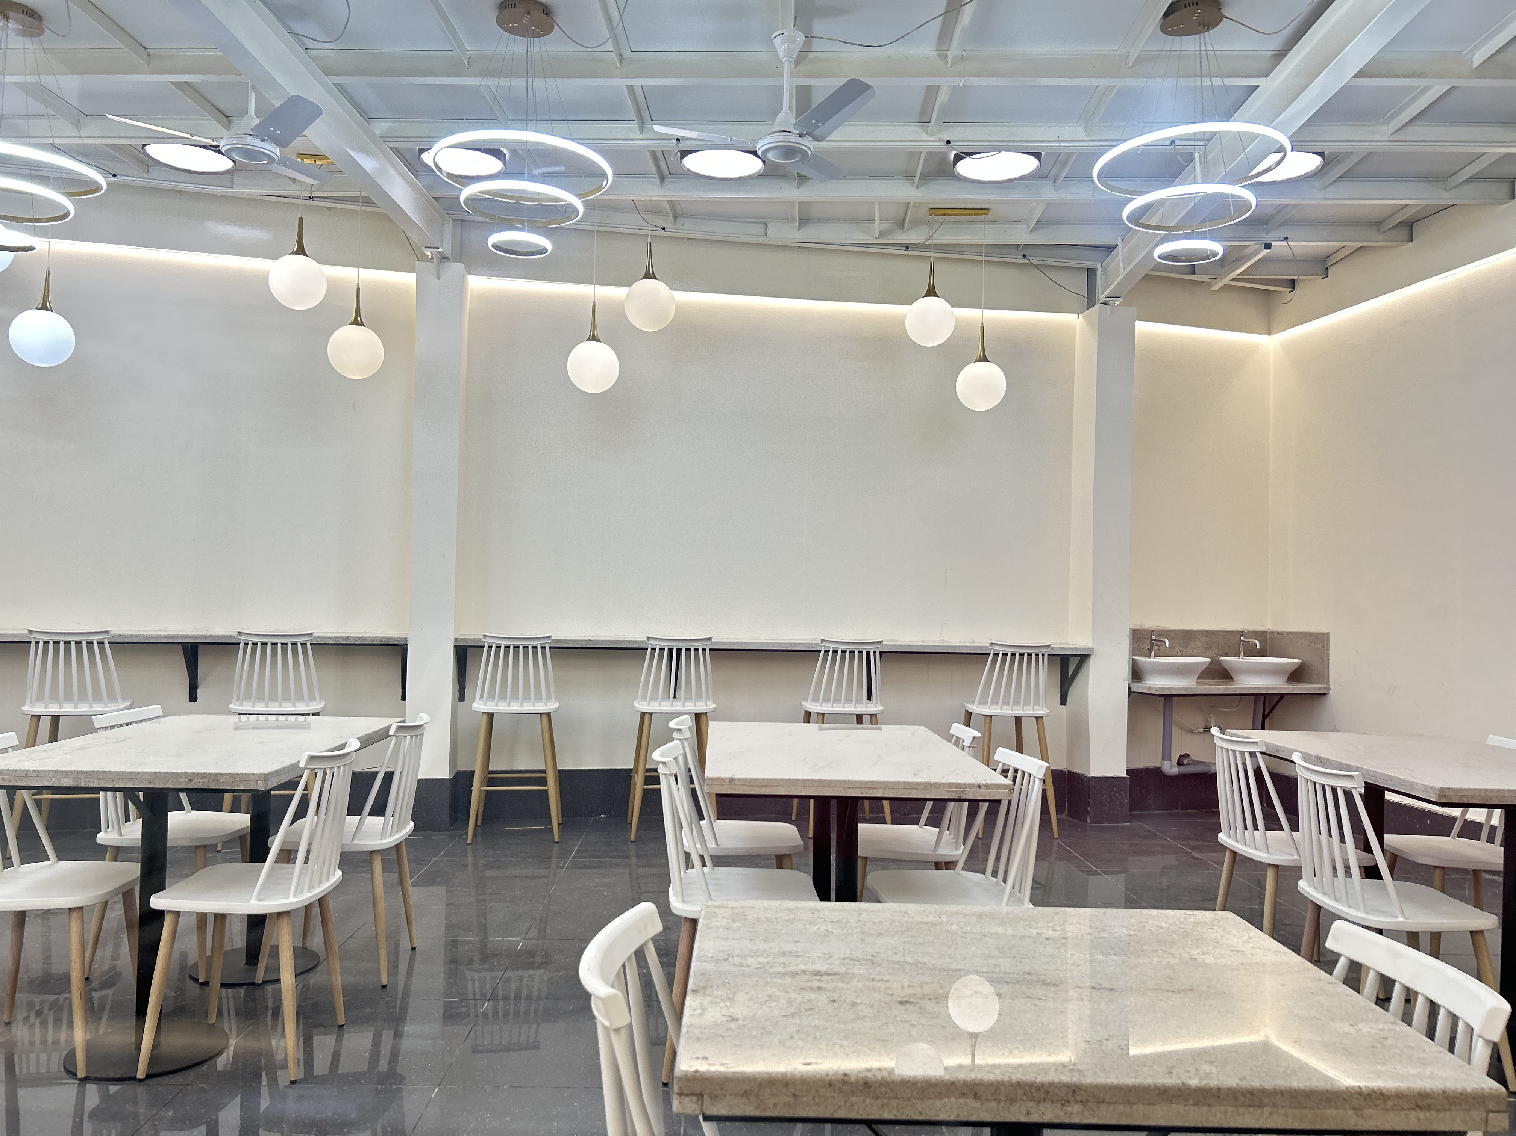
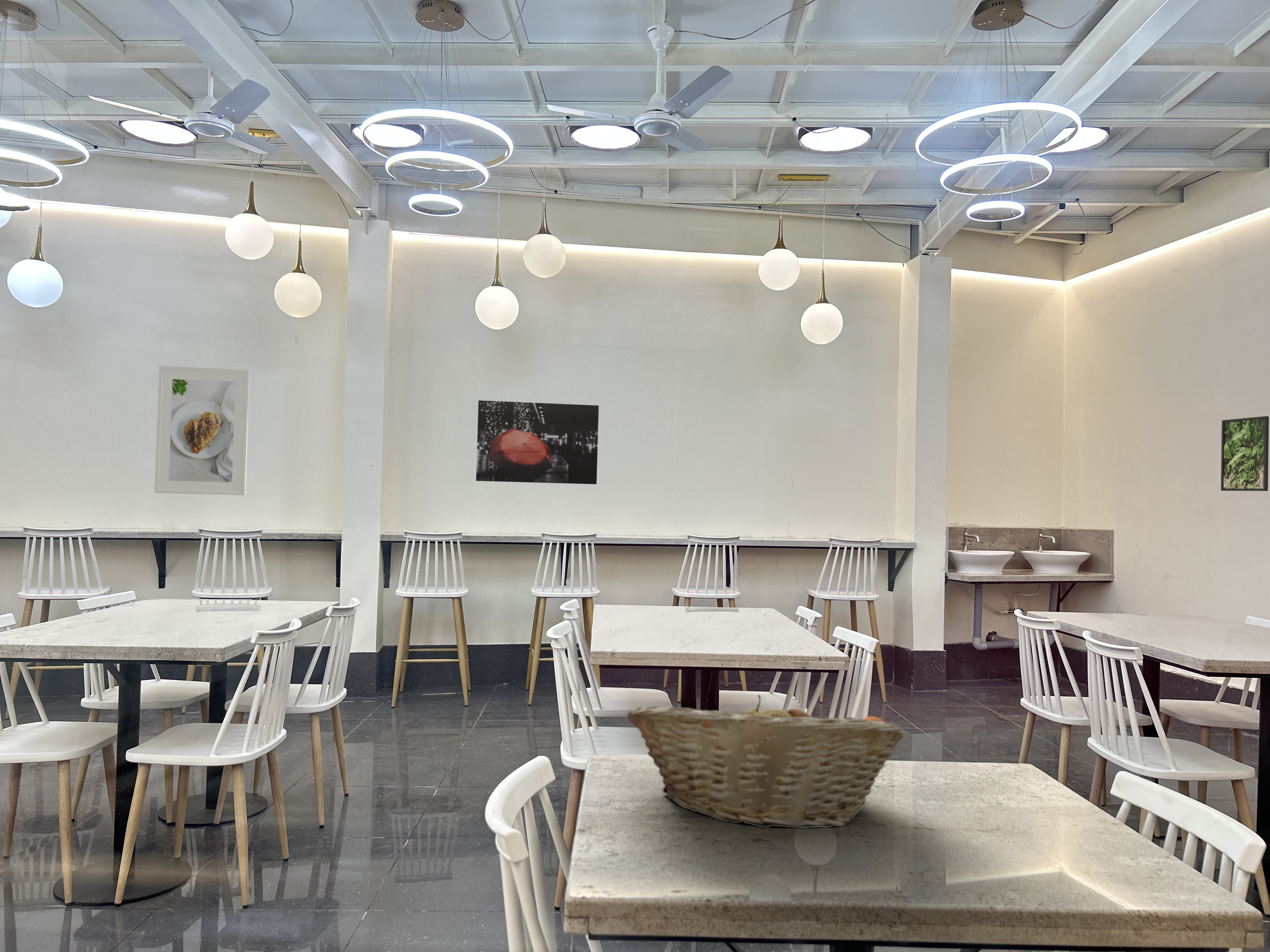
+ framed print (203, 431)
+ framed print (1244, 454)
+ fruit basket (761, 746)
+ wall art (538, 443)
